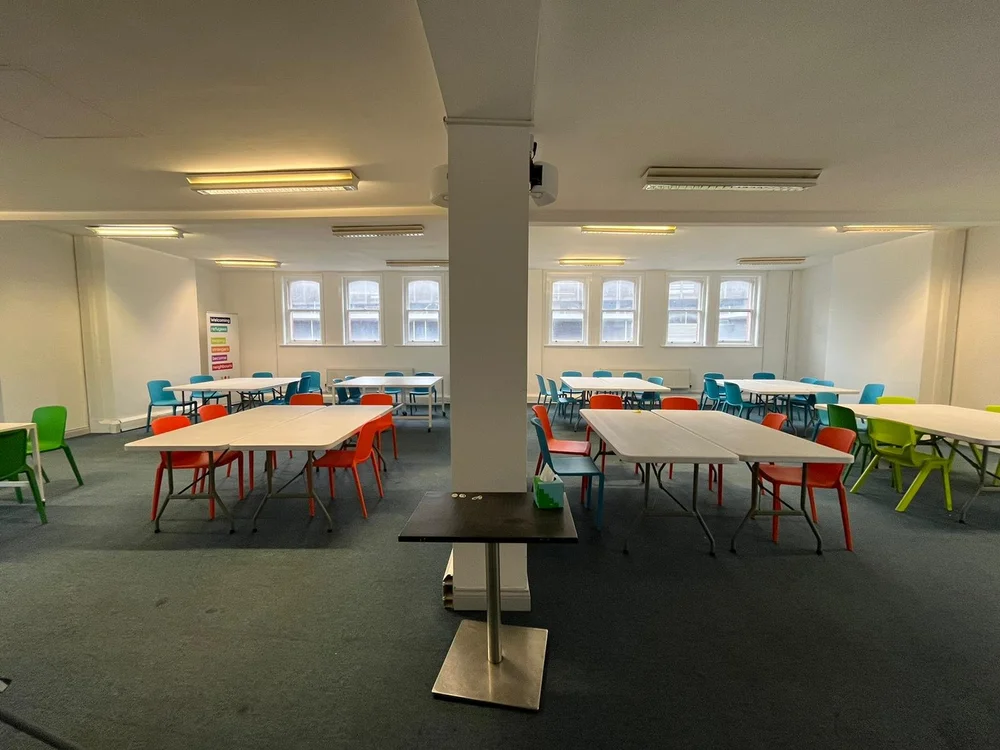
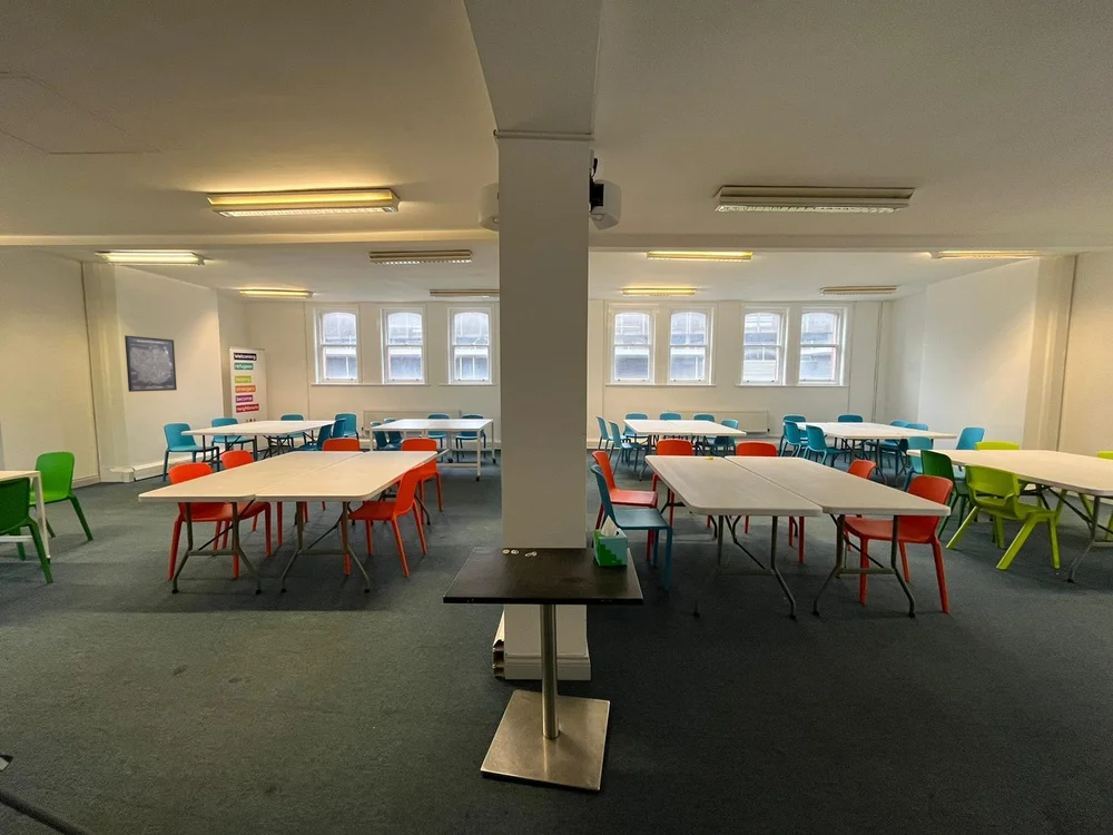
+ wall art (151, 364)
